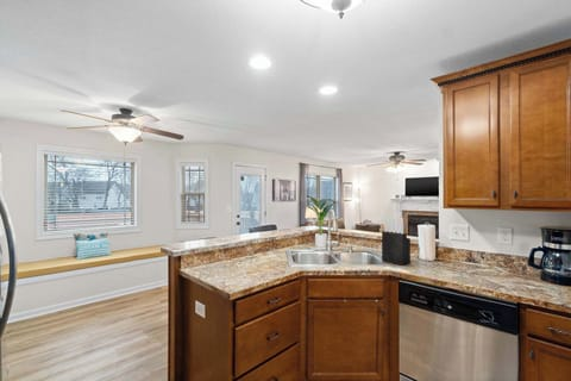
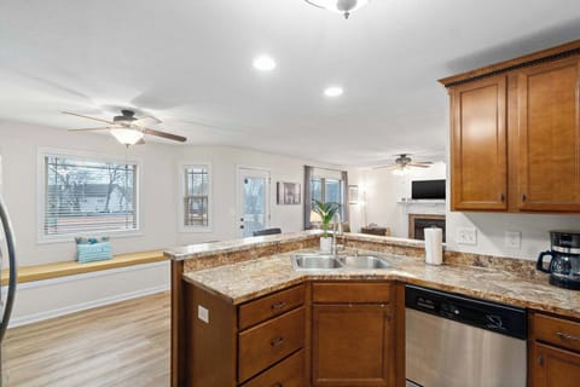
- knife block (396, 239)
